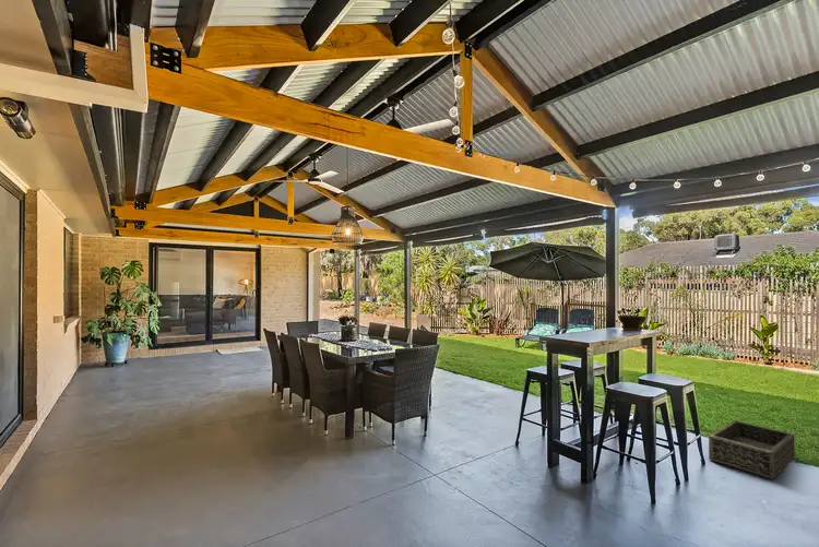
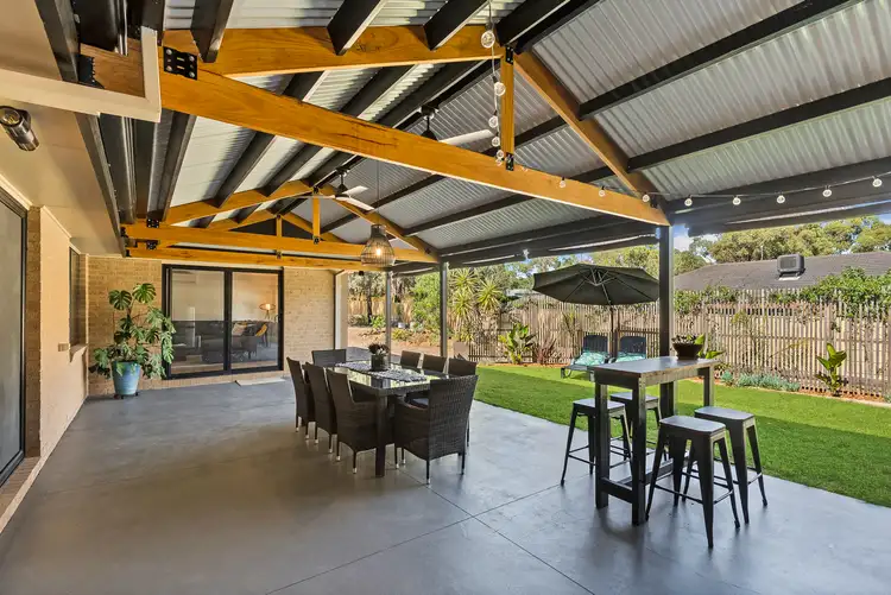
- basket (751, 447)
